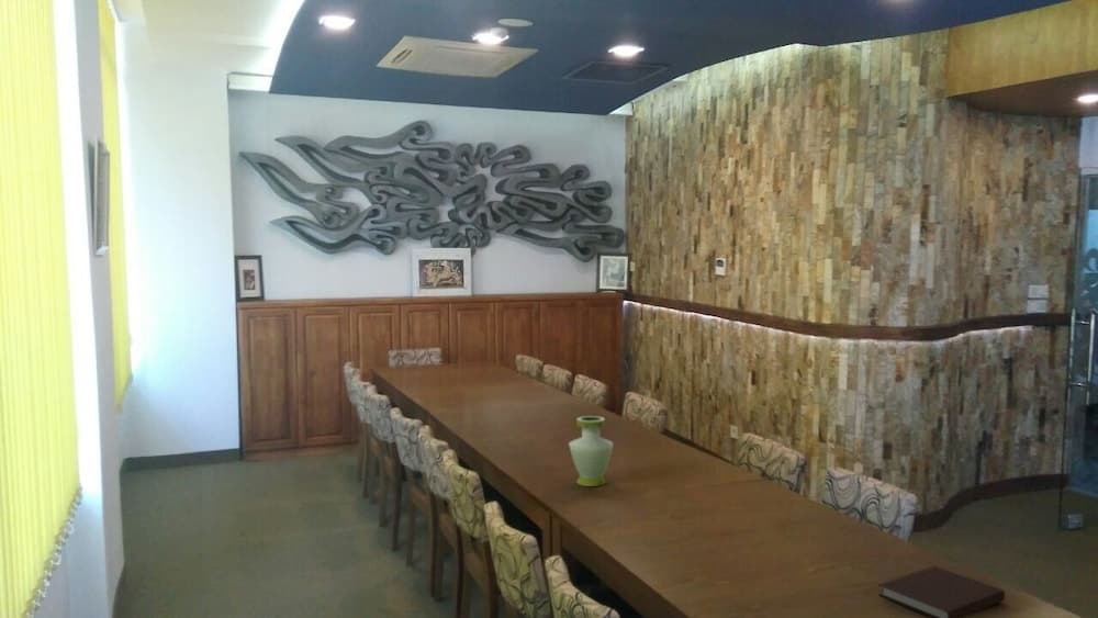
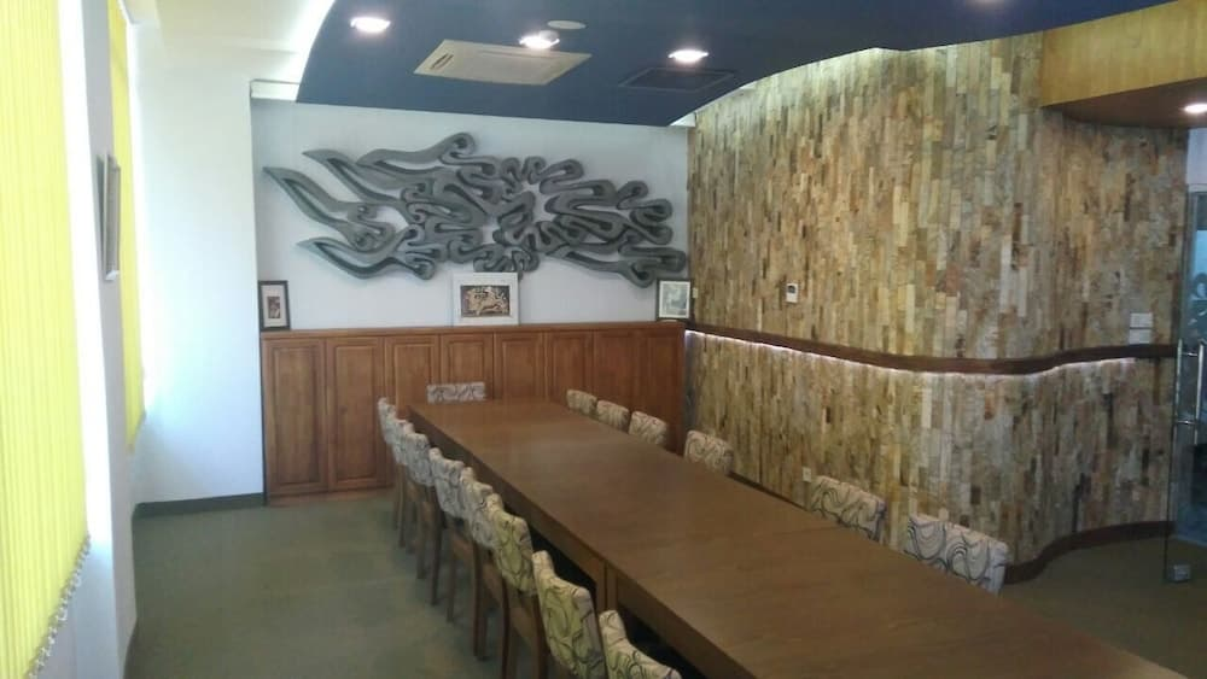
- notebook (940, 593)
- vase (591, 450)
